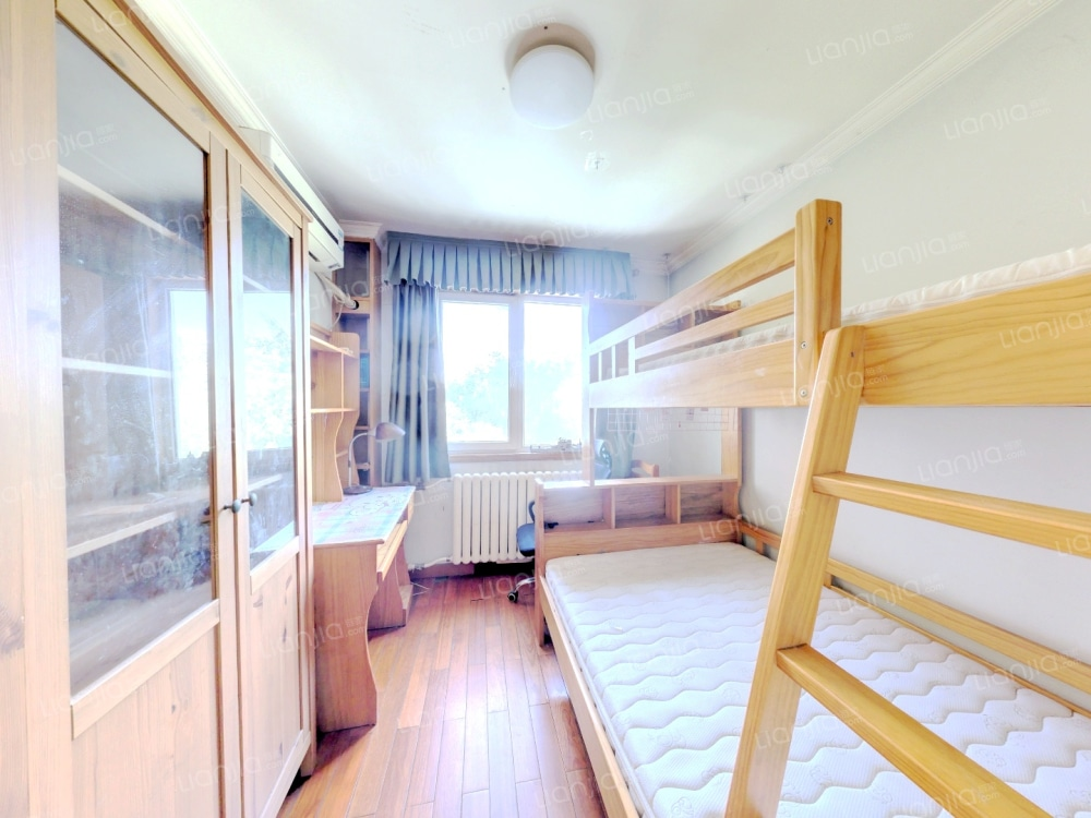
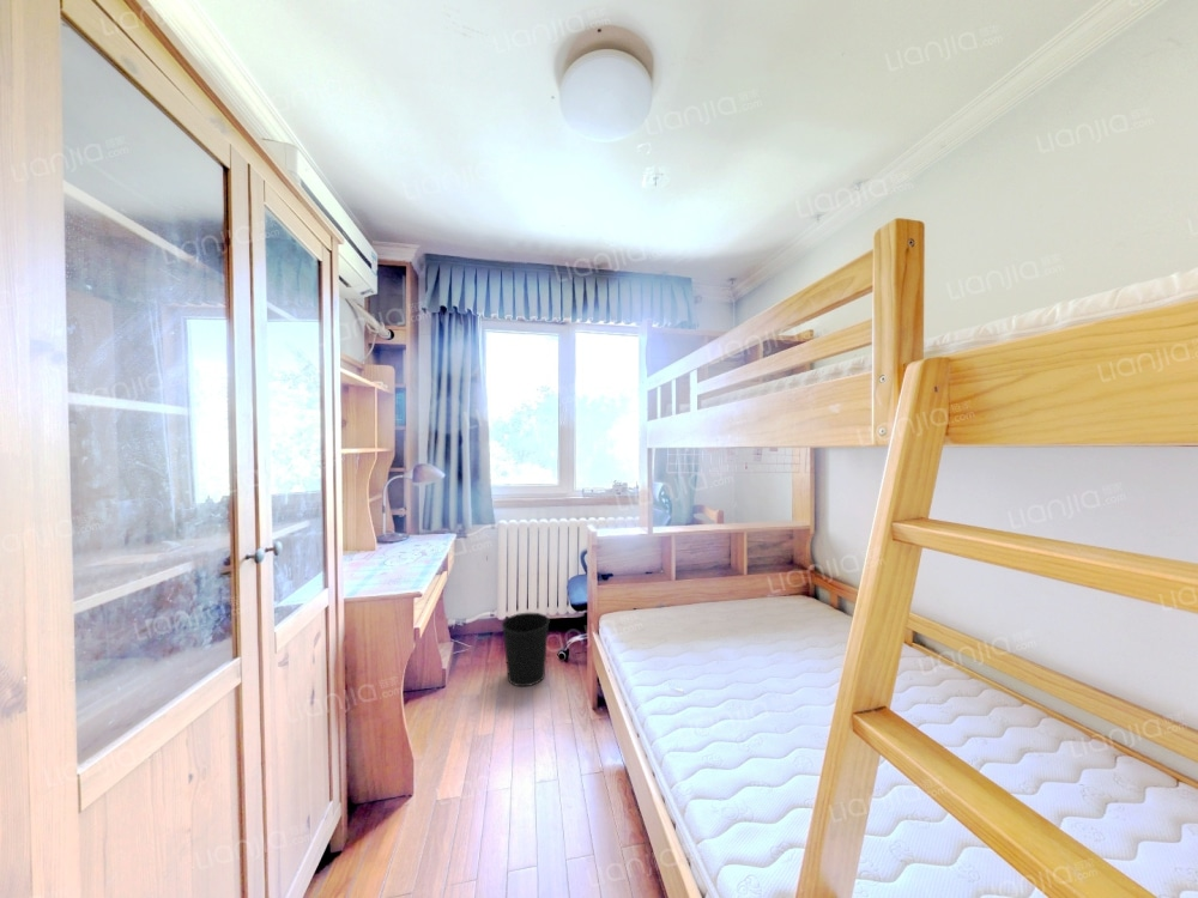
+ wastebasket (526, 649)
